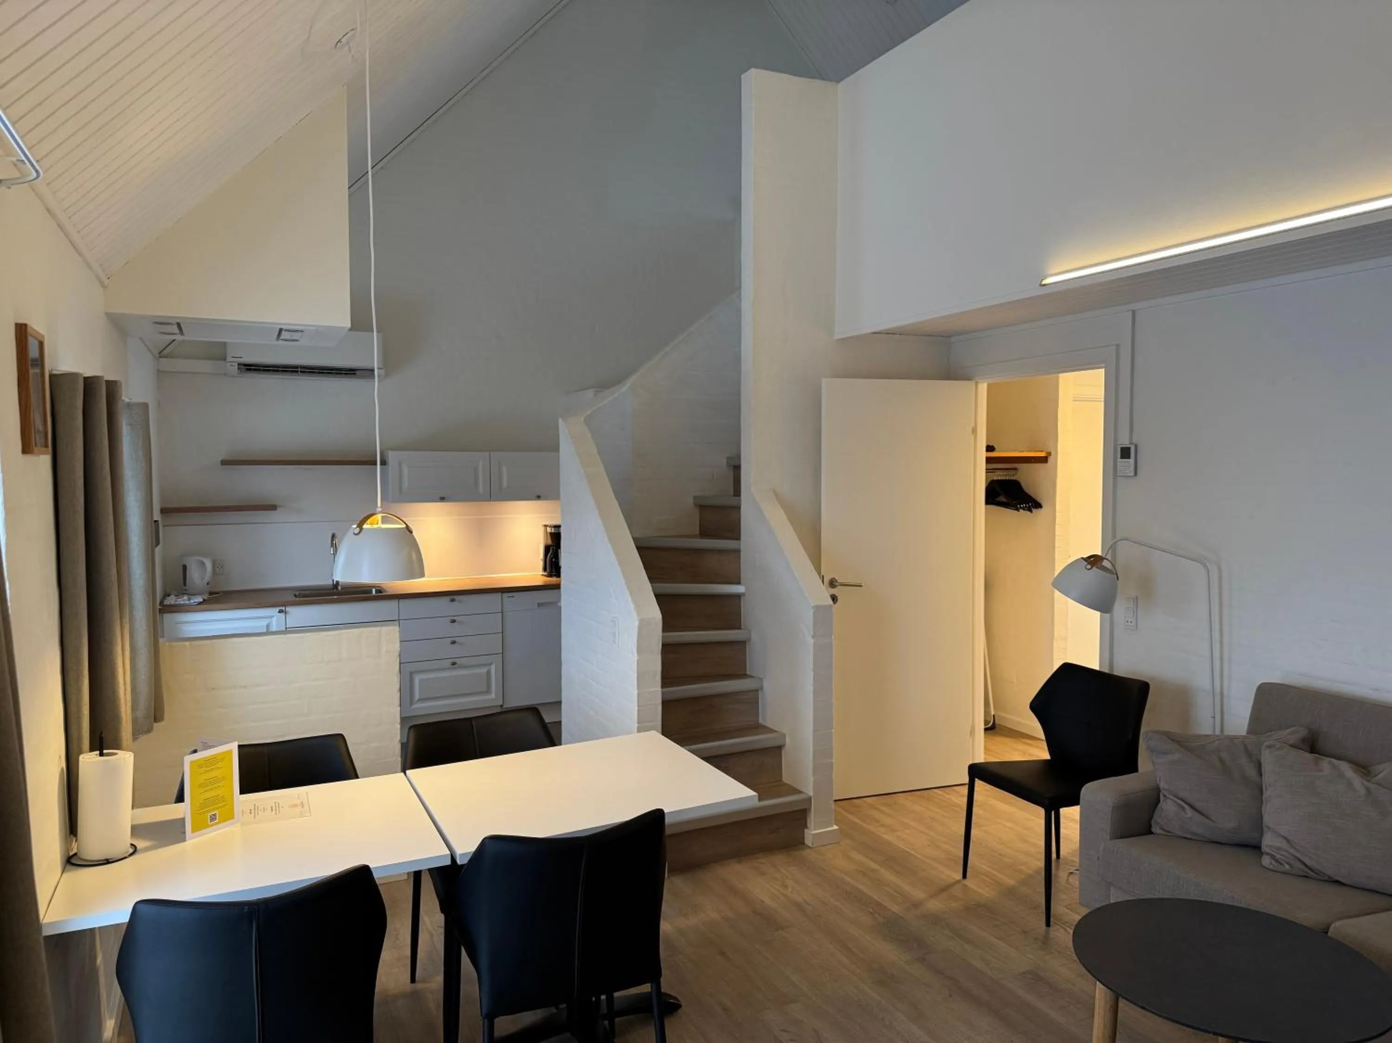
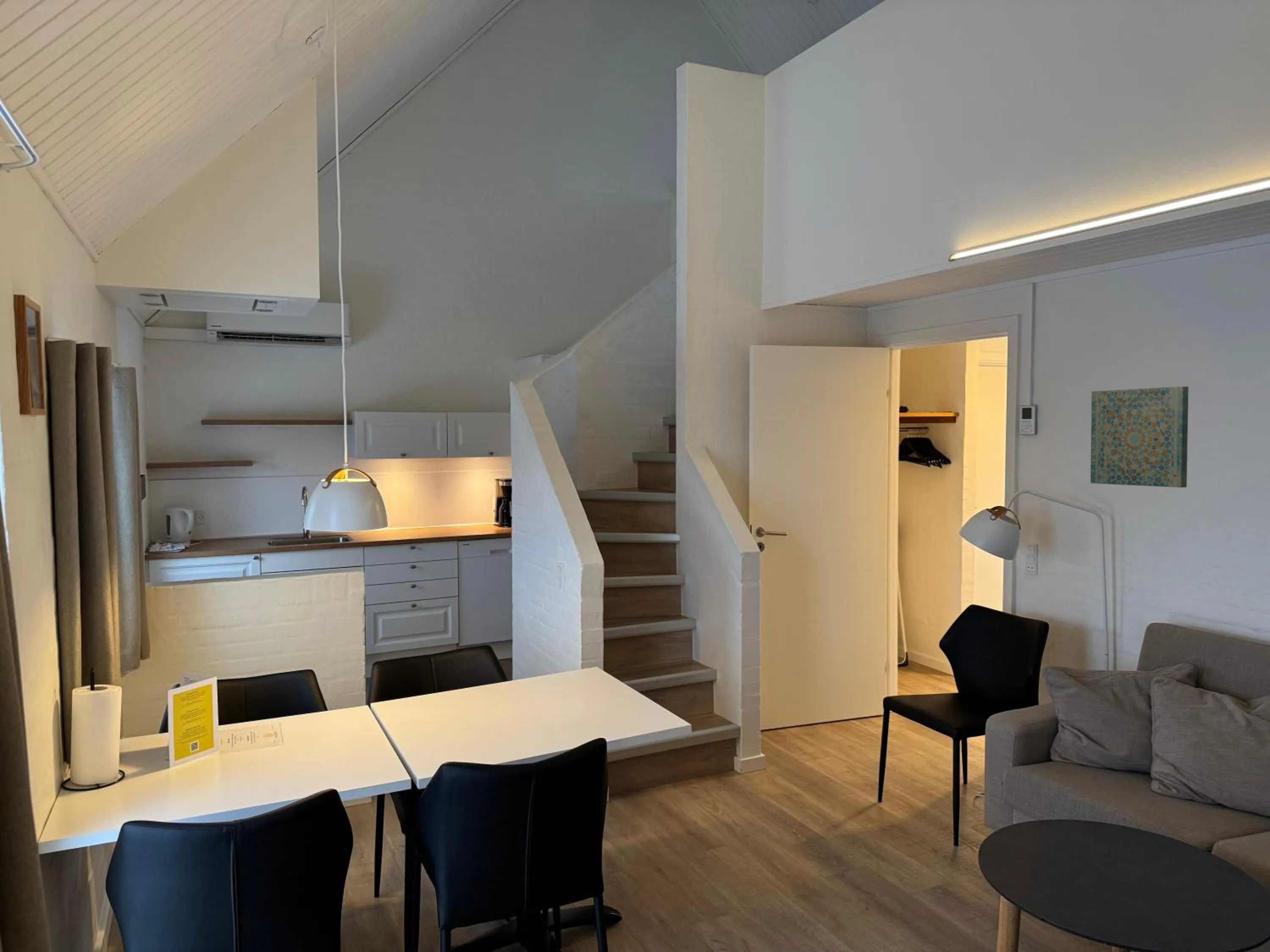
+ wall art (1137, 437)
